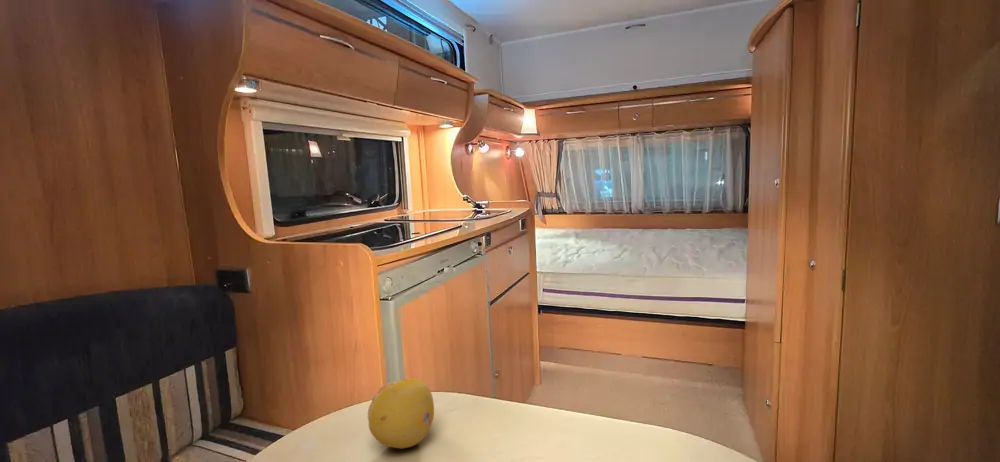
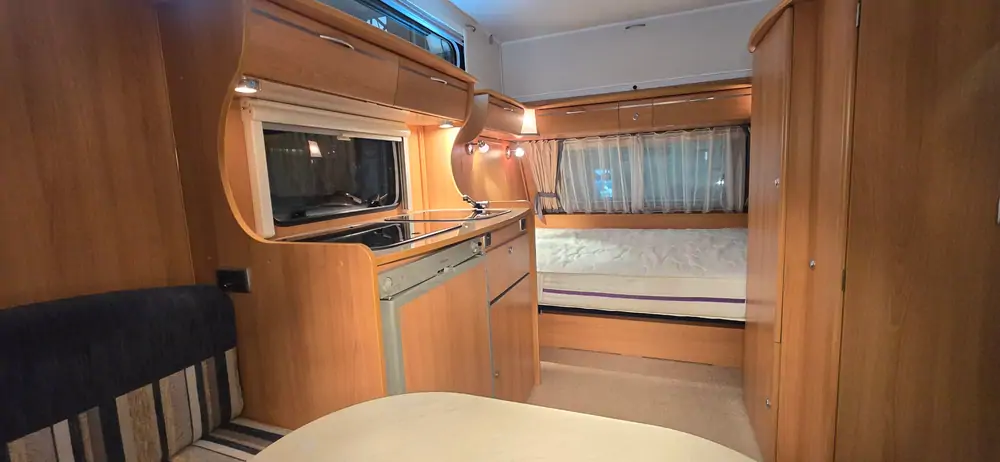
- fruit (401, 411)
